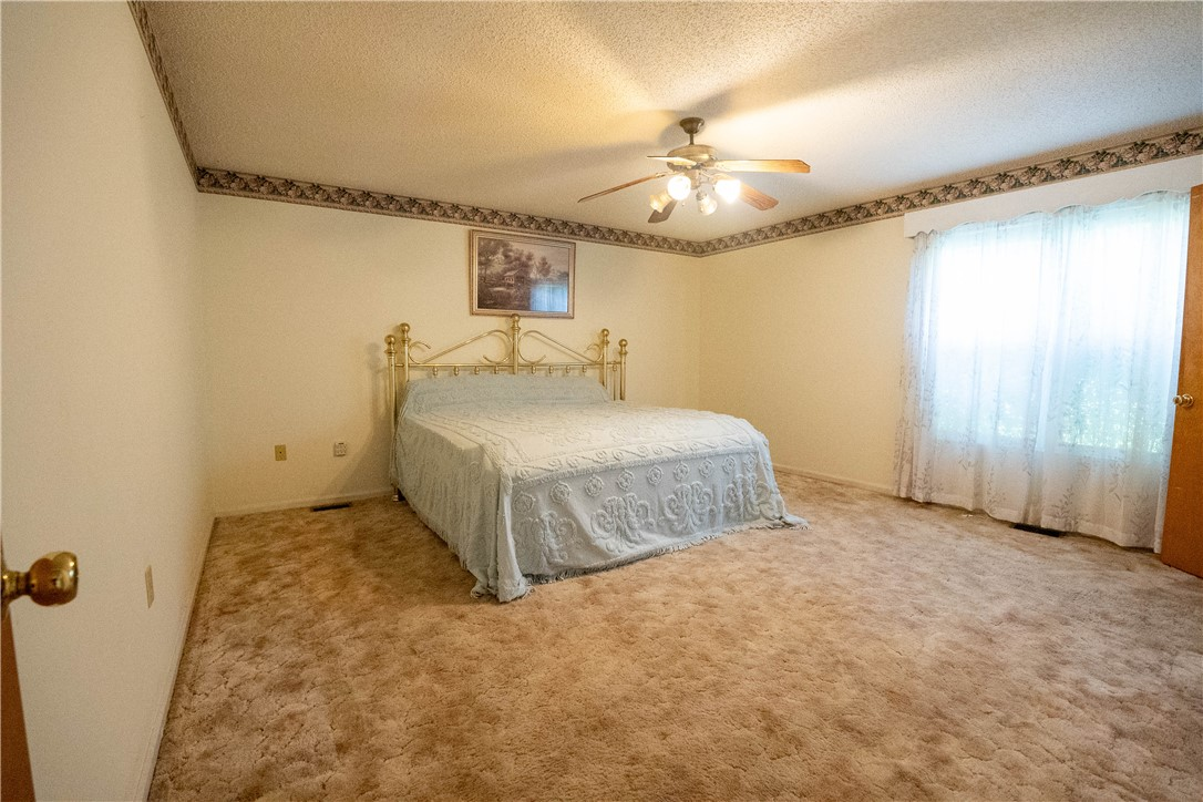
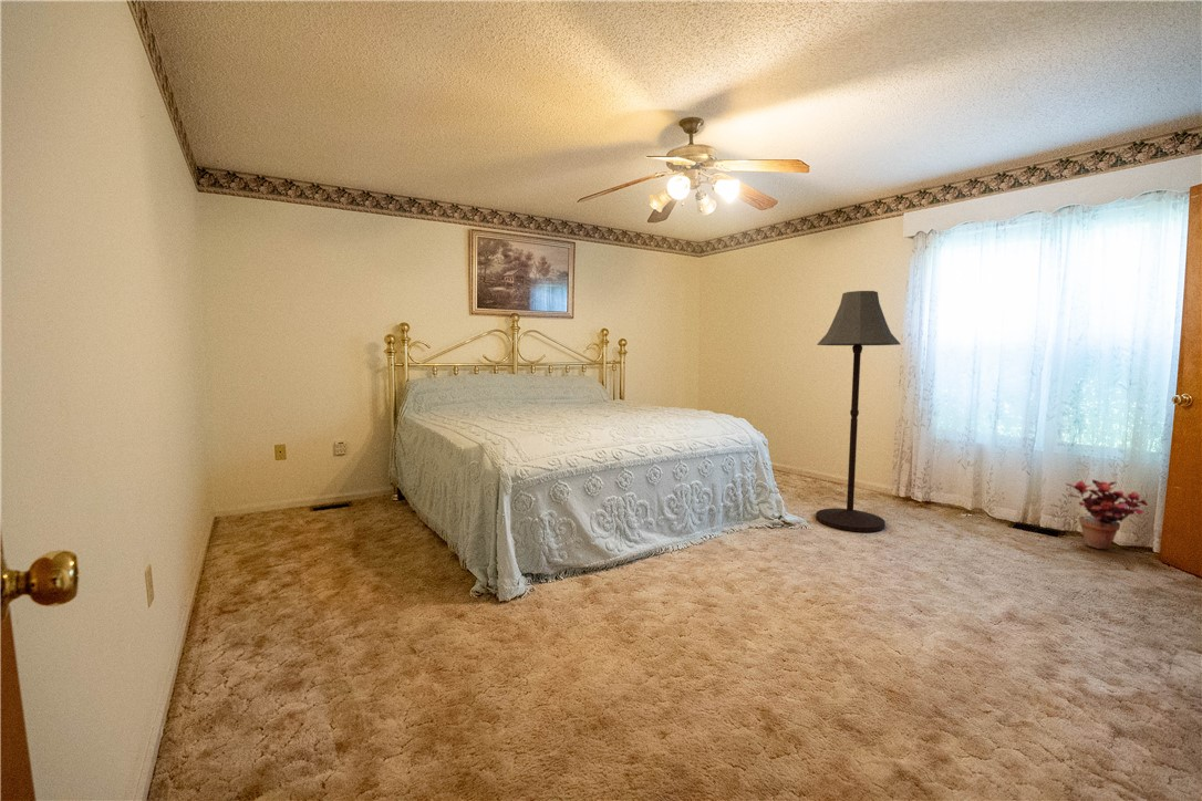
+ floor lamp (854, 408)
+ potted plant (1105, 516)
